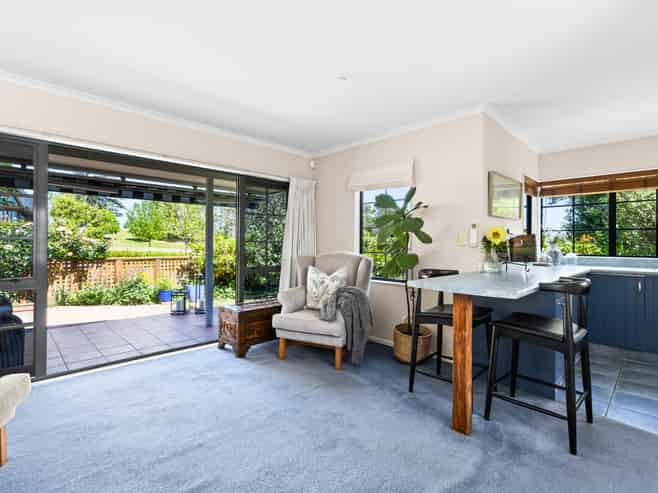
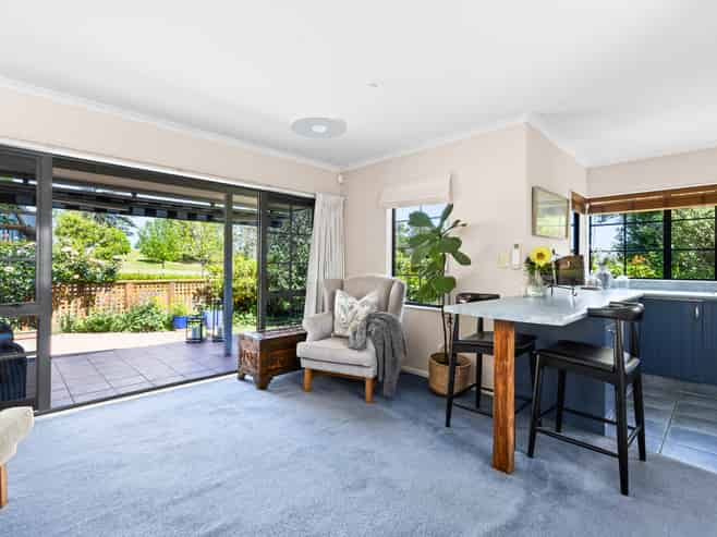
+ ceiling light (318, 127)
